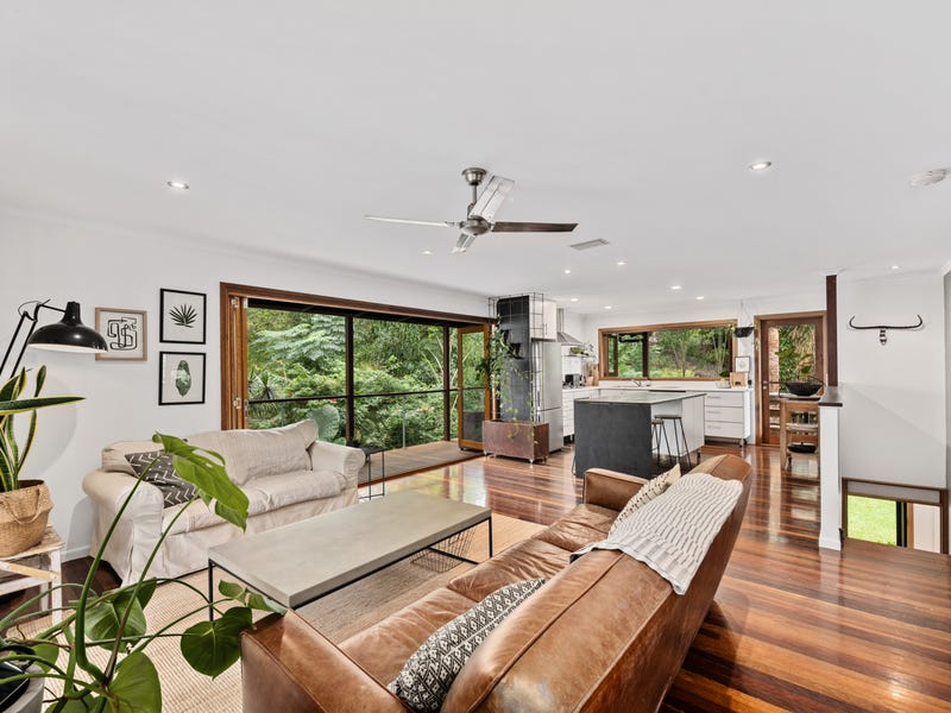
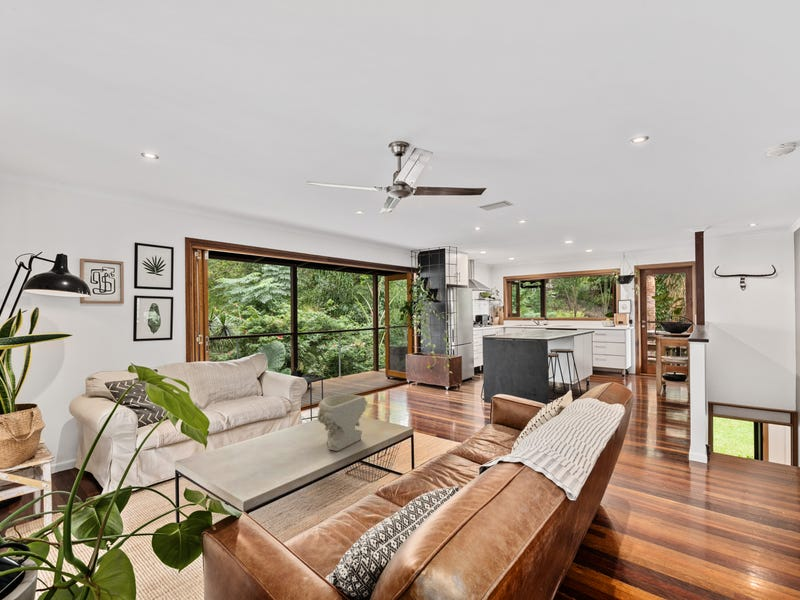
+ decorative bowl (342, 420)
